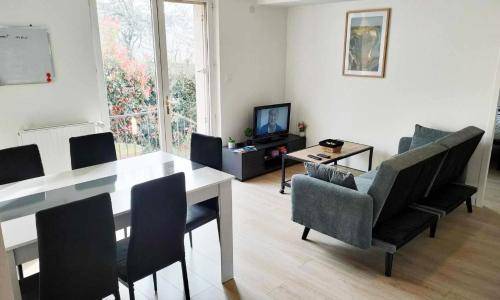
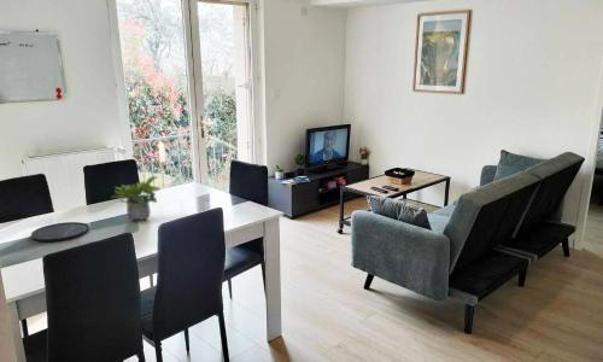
+ potted plant (136, 199)
+ plate (60, 230)
